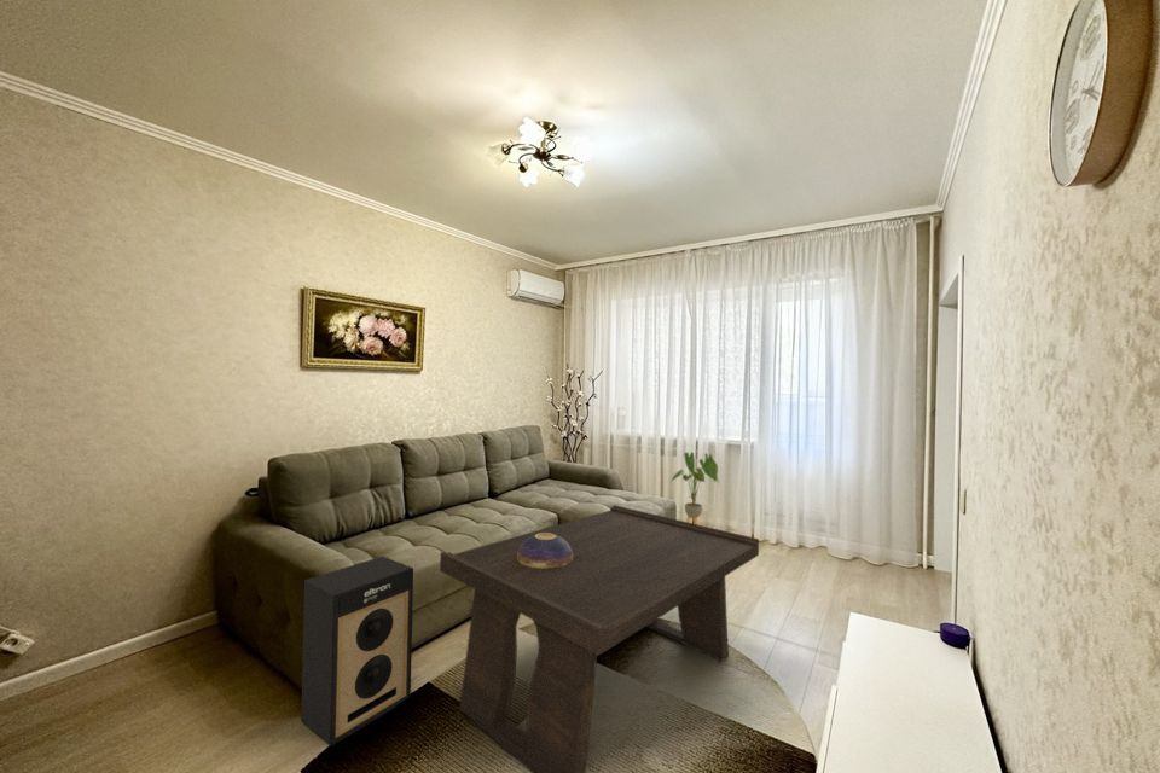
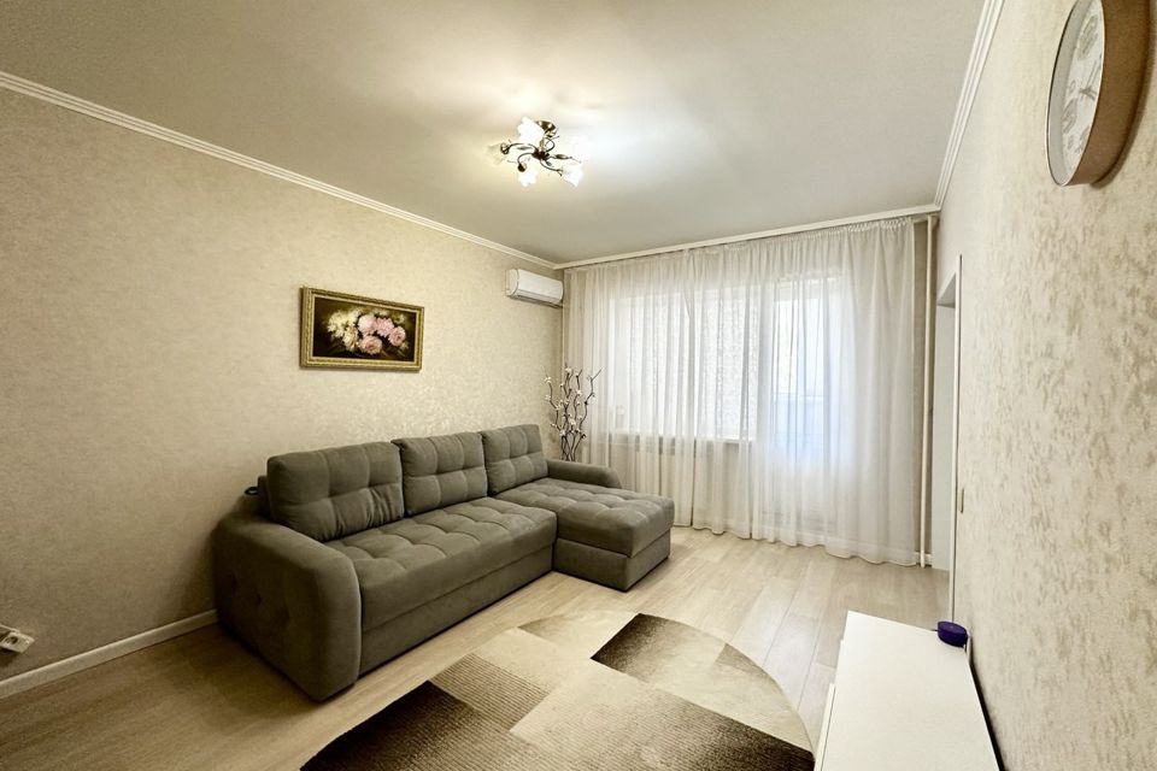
- speaker (359, 640)
- coffee table (608, 612)
- decorative bowl (545, 545)
- house plant (696, 493)
